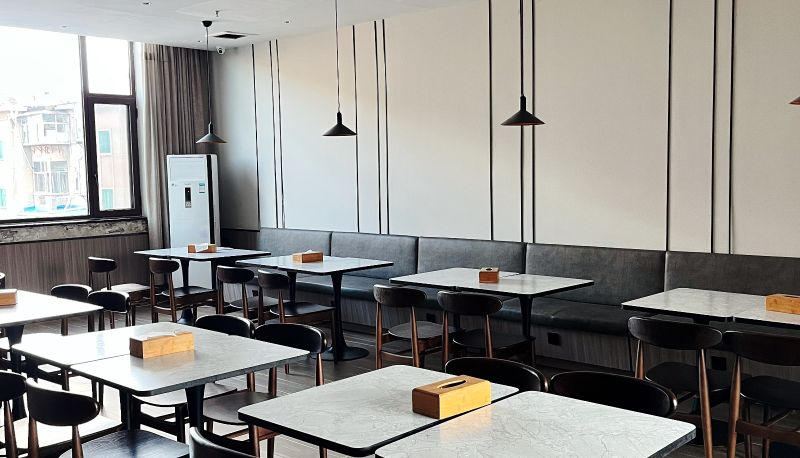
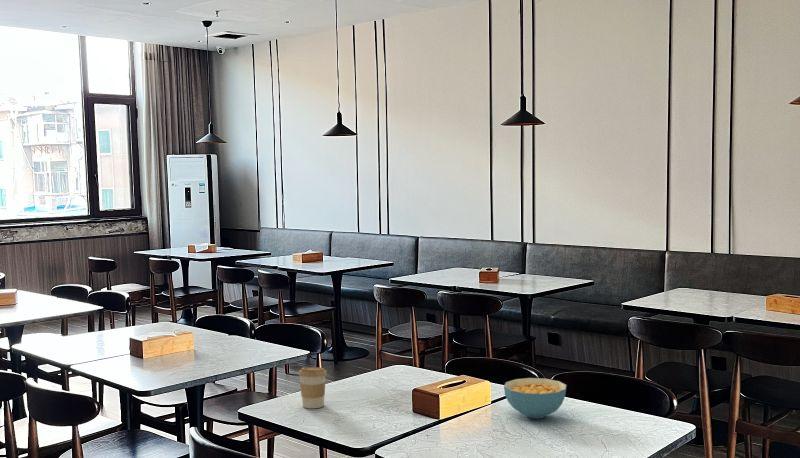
+ coffee cup (312, 386)
+ cereal bowl (535, 400)
